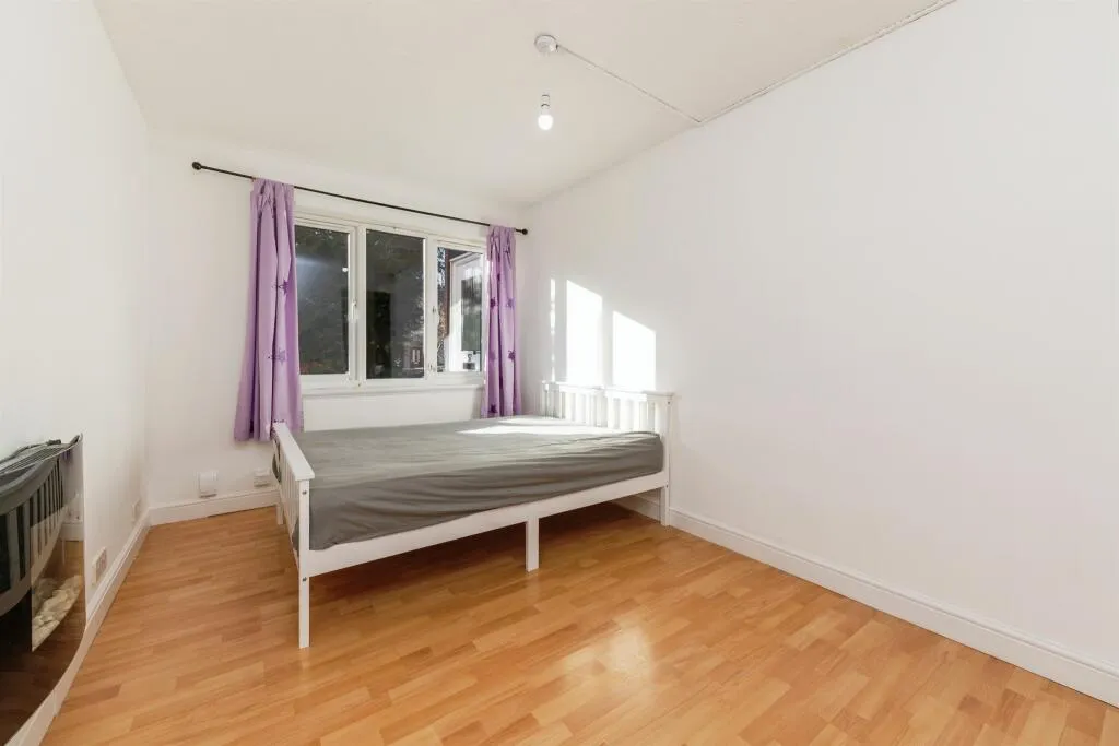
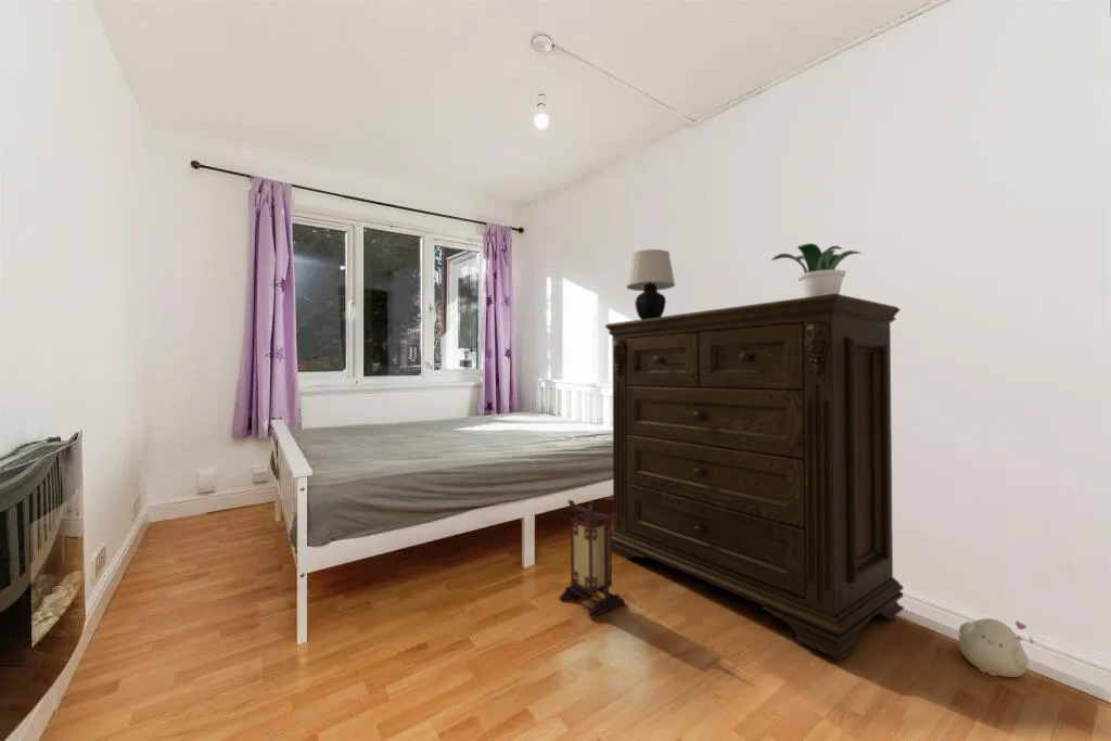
+ plush toy (995, 640)
+ lantern (591, 550)
+ dresser (732, 446)
+ potted plant (814, 277)
+ table lamp (650, 286)
